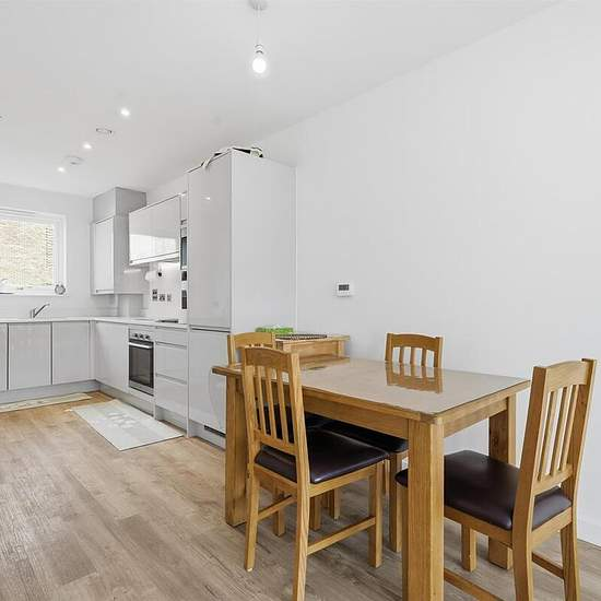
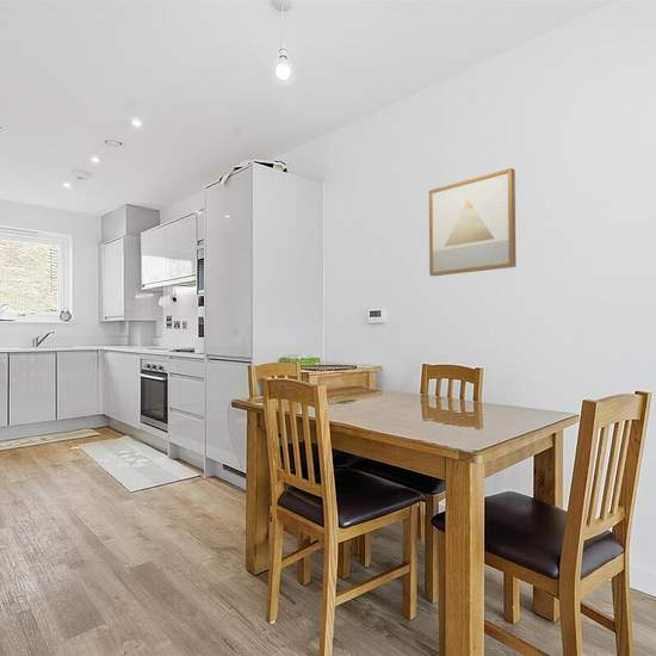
+ wall art (469, 225)
